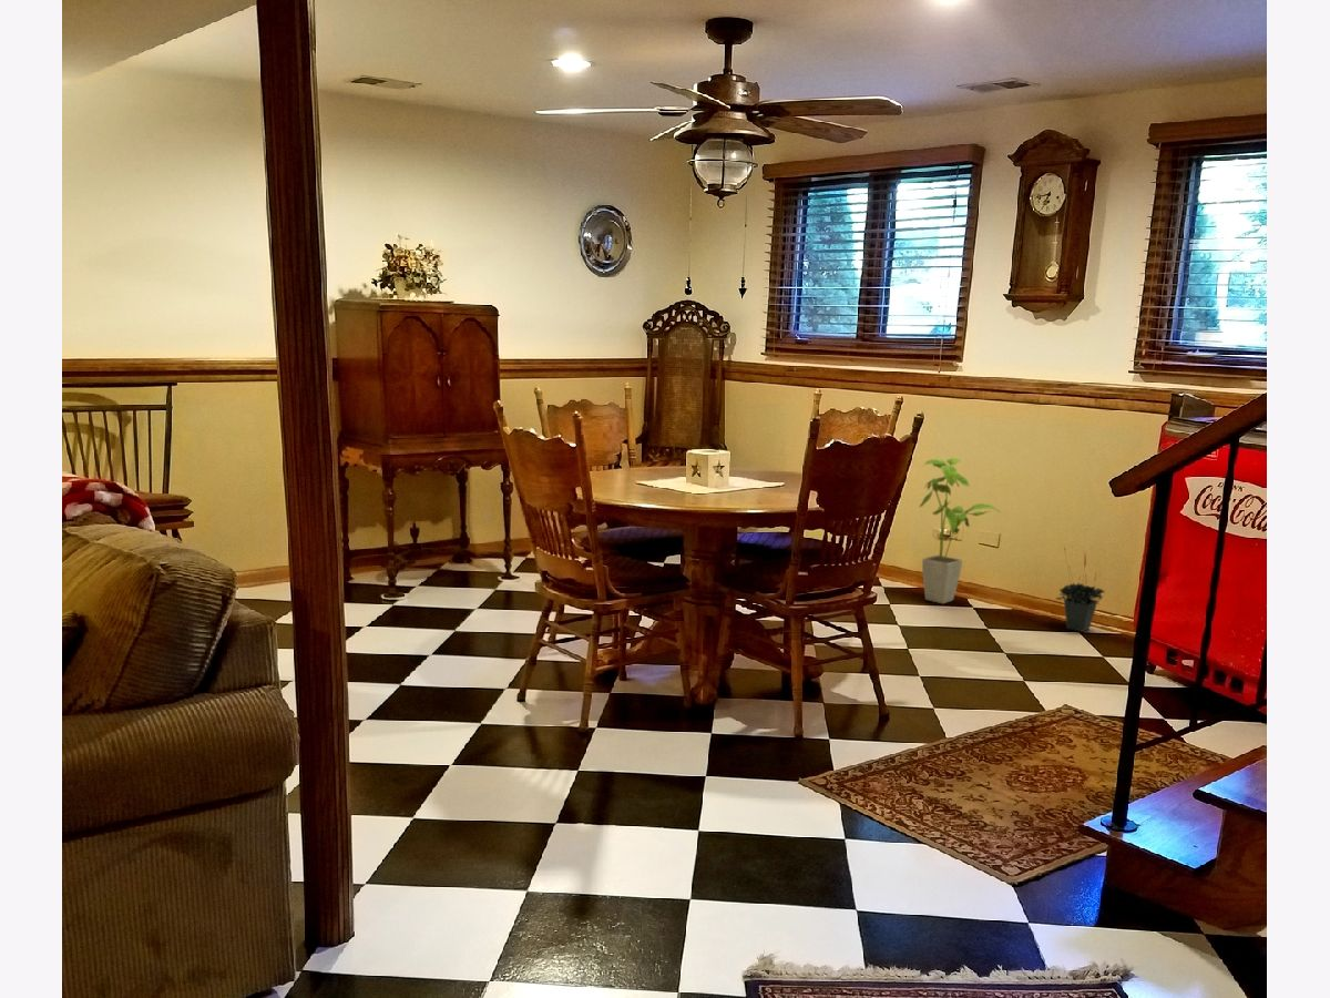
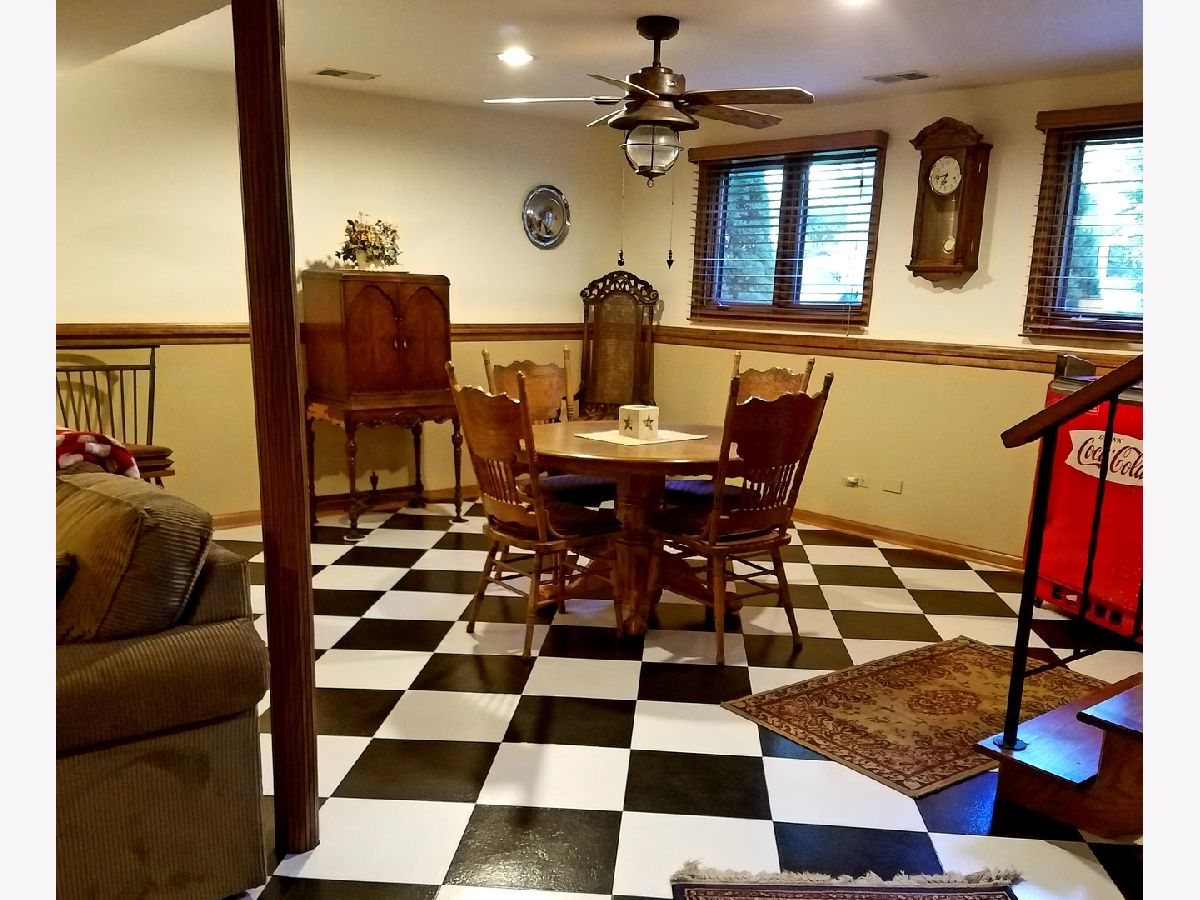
- potted plant (1081, 588)
- house plant (951, 531)
